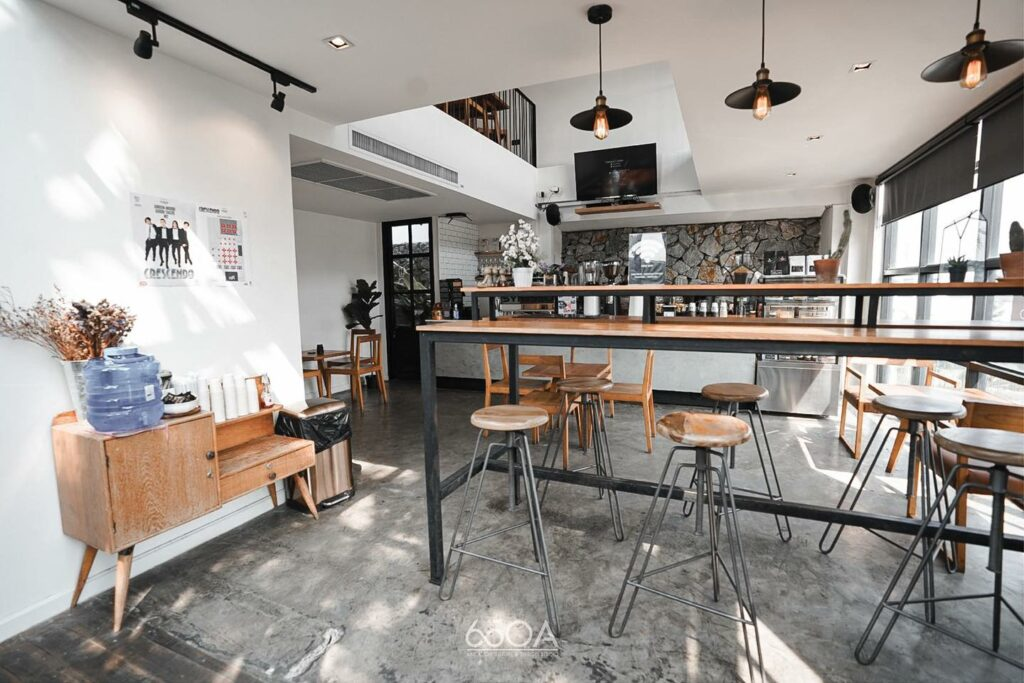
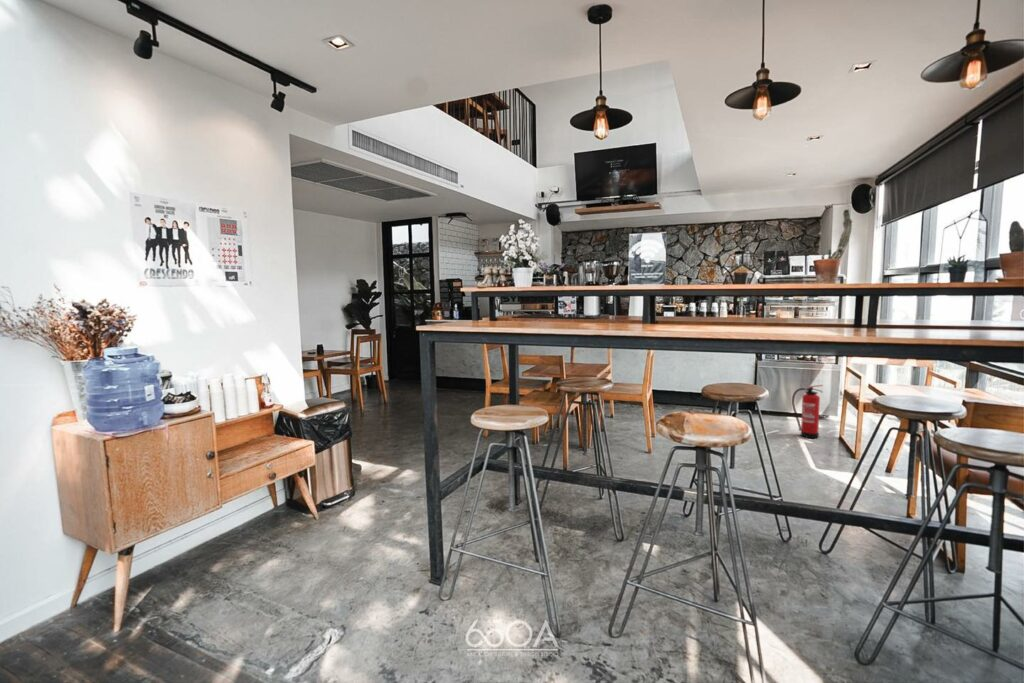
+ fire extinguisher (806, 409)
